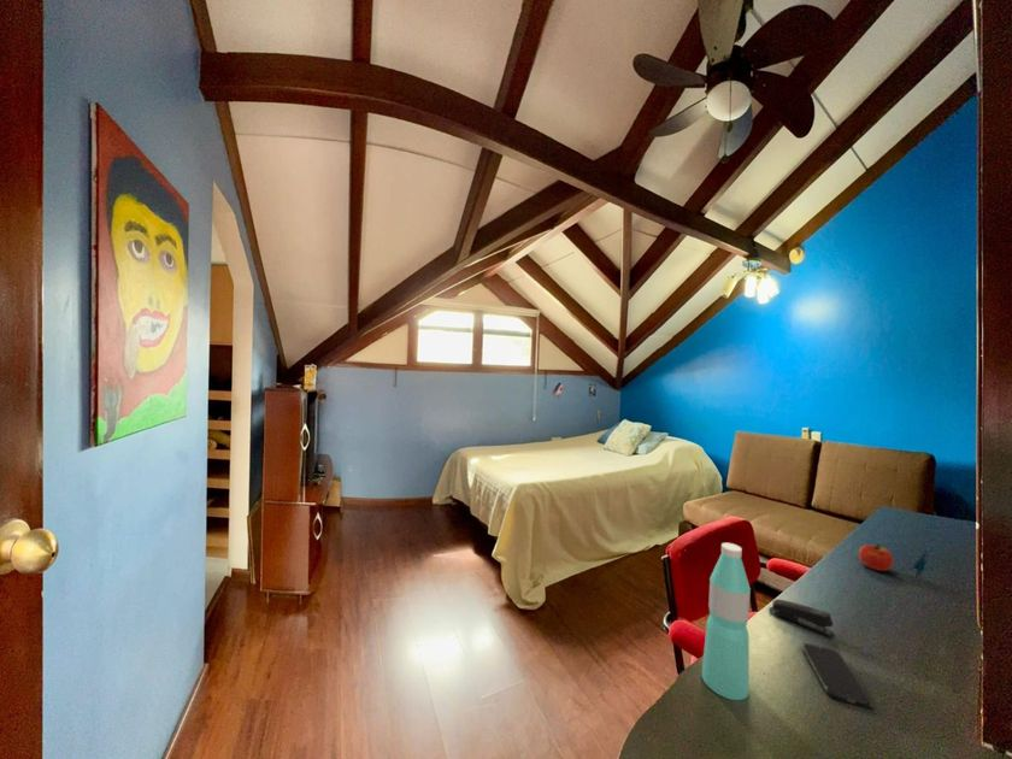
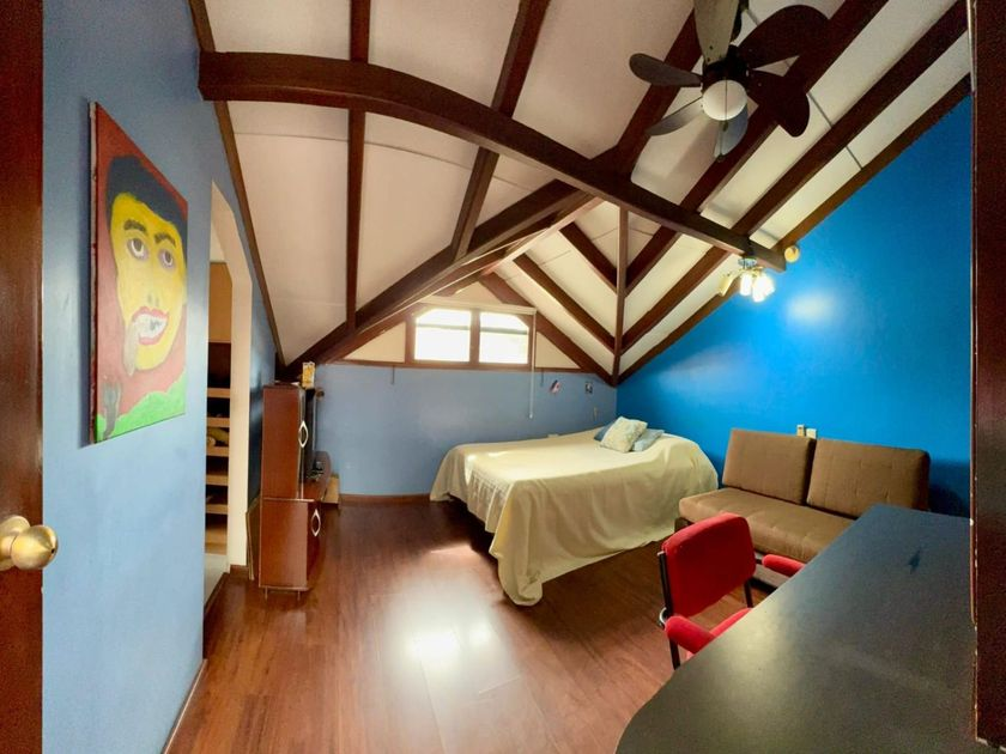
- smartphone (832, 671)
- stapler (800, 612)
- water bottle (728, 614)
- fruit (876, 555)
